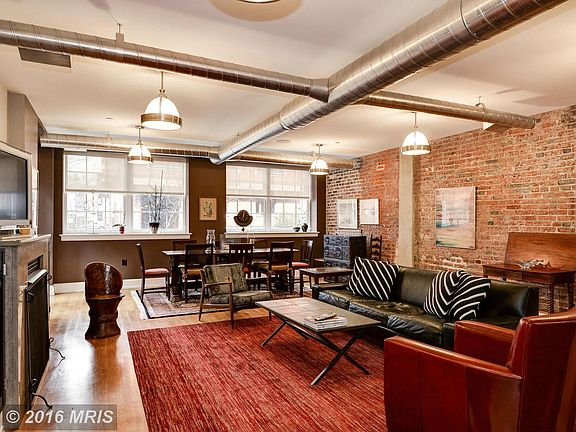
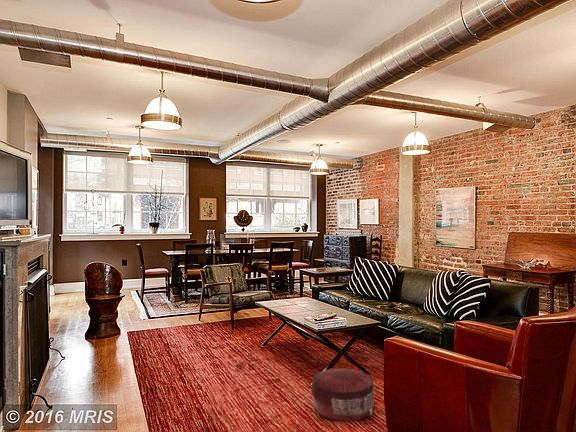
+ pouf (343, 391)
